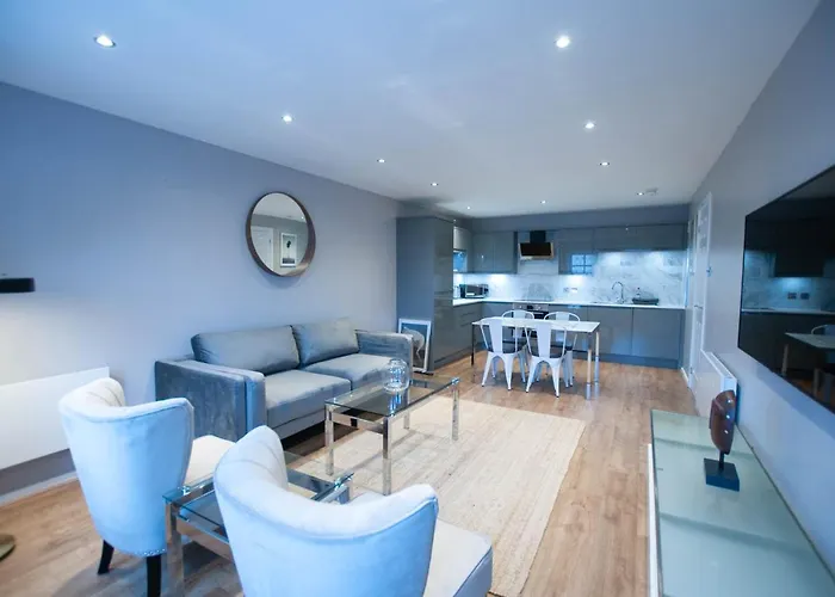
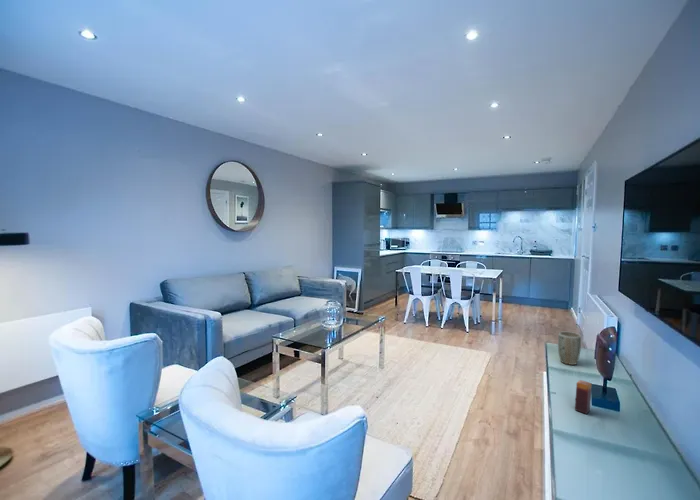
+ candle (583, 396)
+ plant pot (569, 348)
